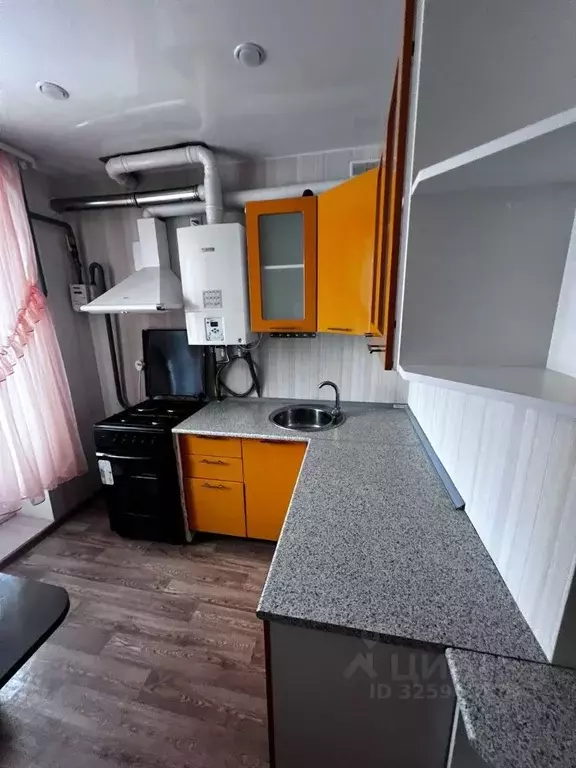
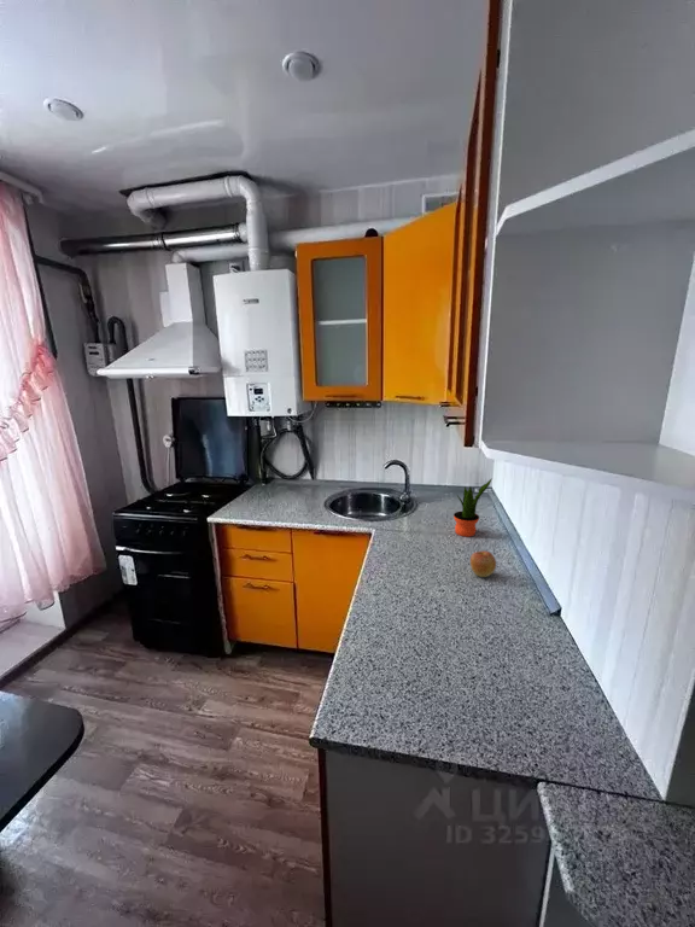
+ apple (483, 562)
+ potted plant (472, 505)
